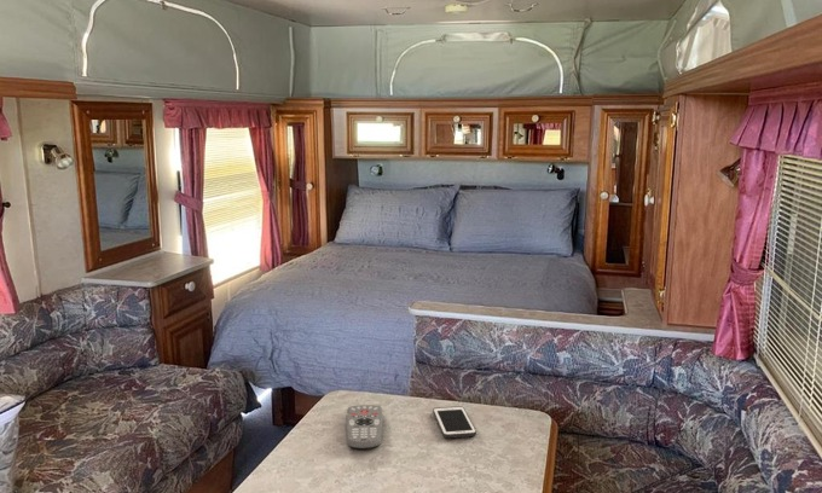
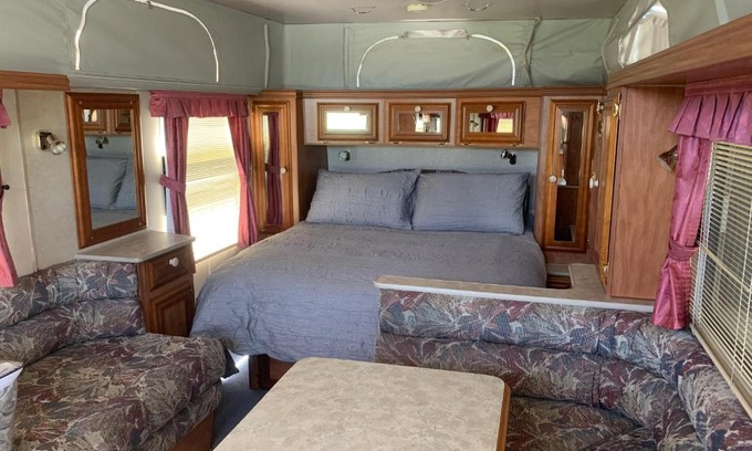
- remote control (364, 427)
- cell phone (453, 420)
